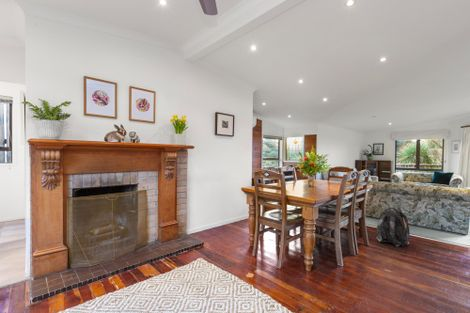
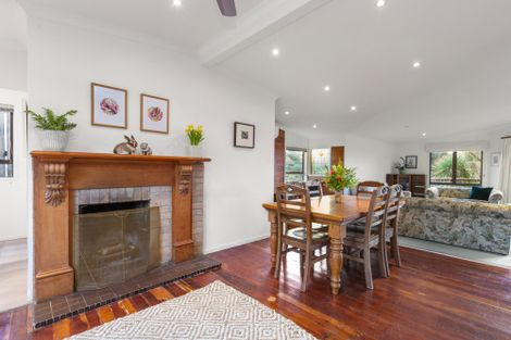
- backpack (392, 224)
